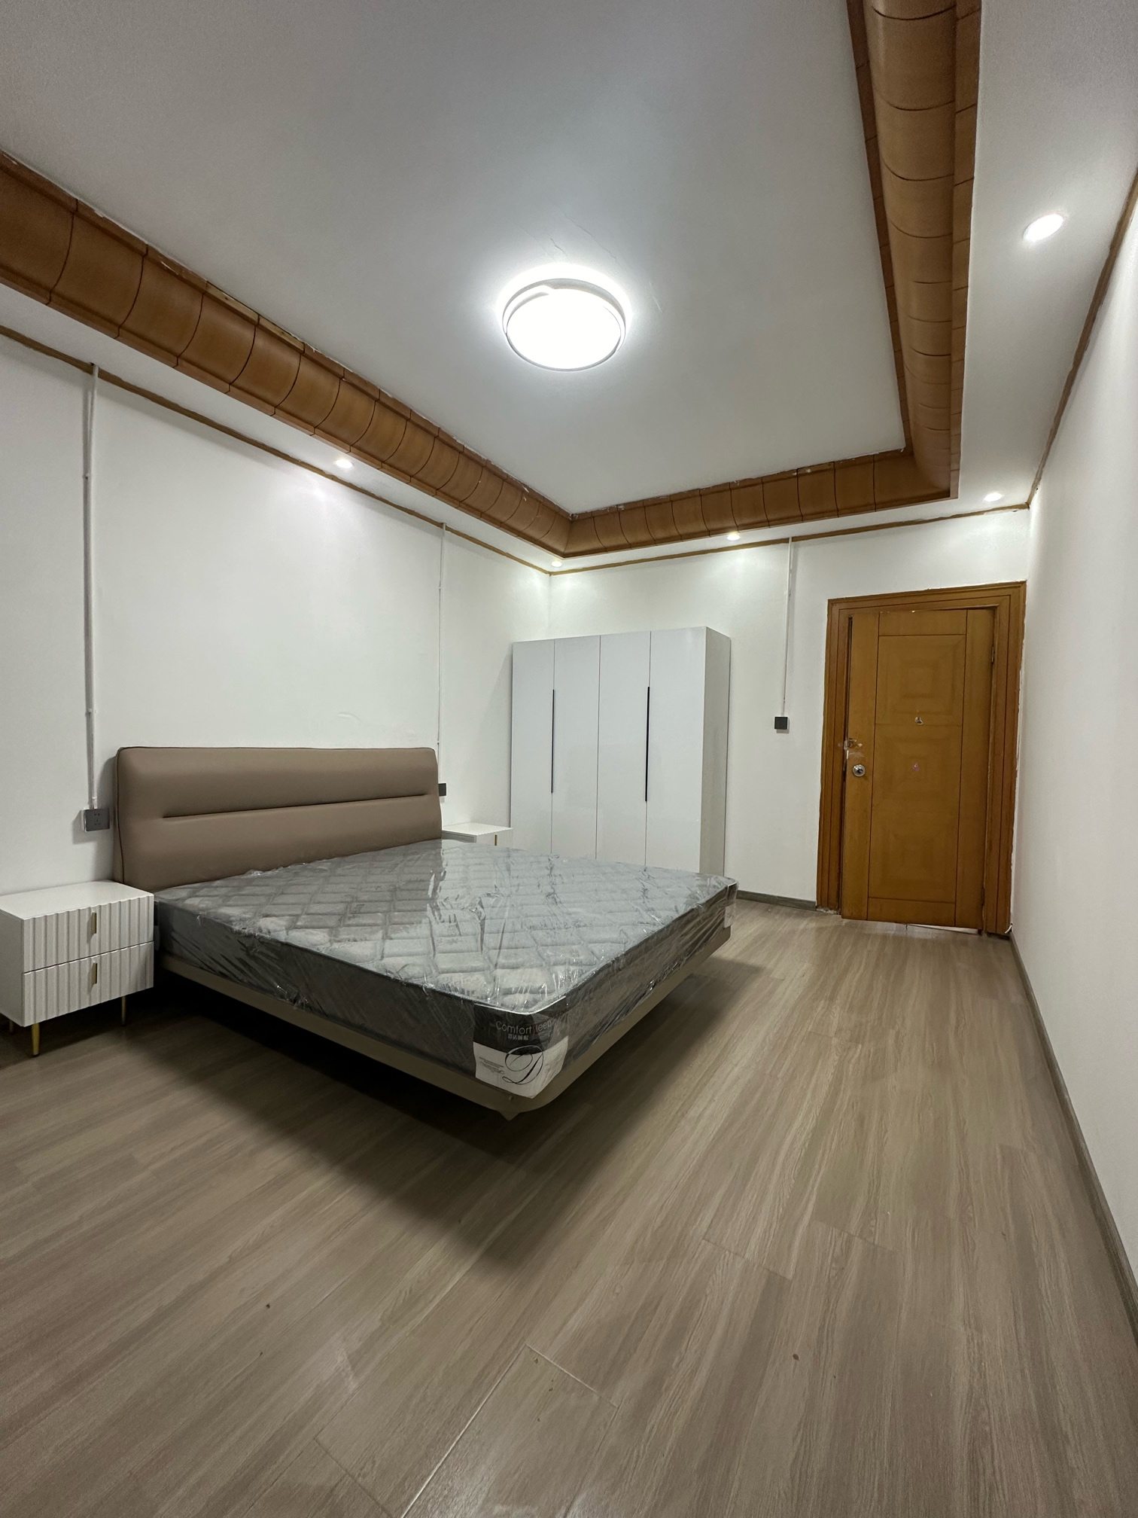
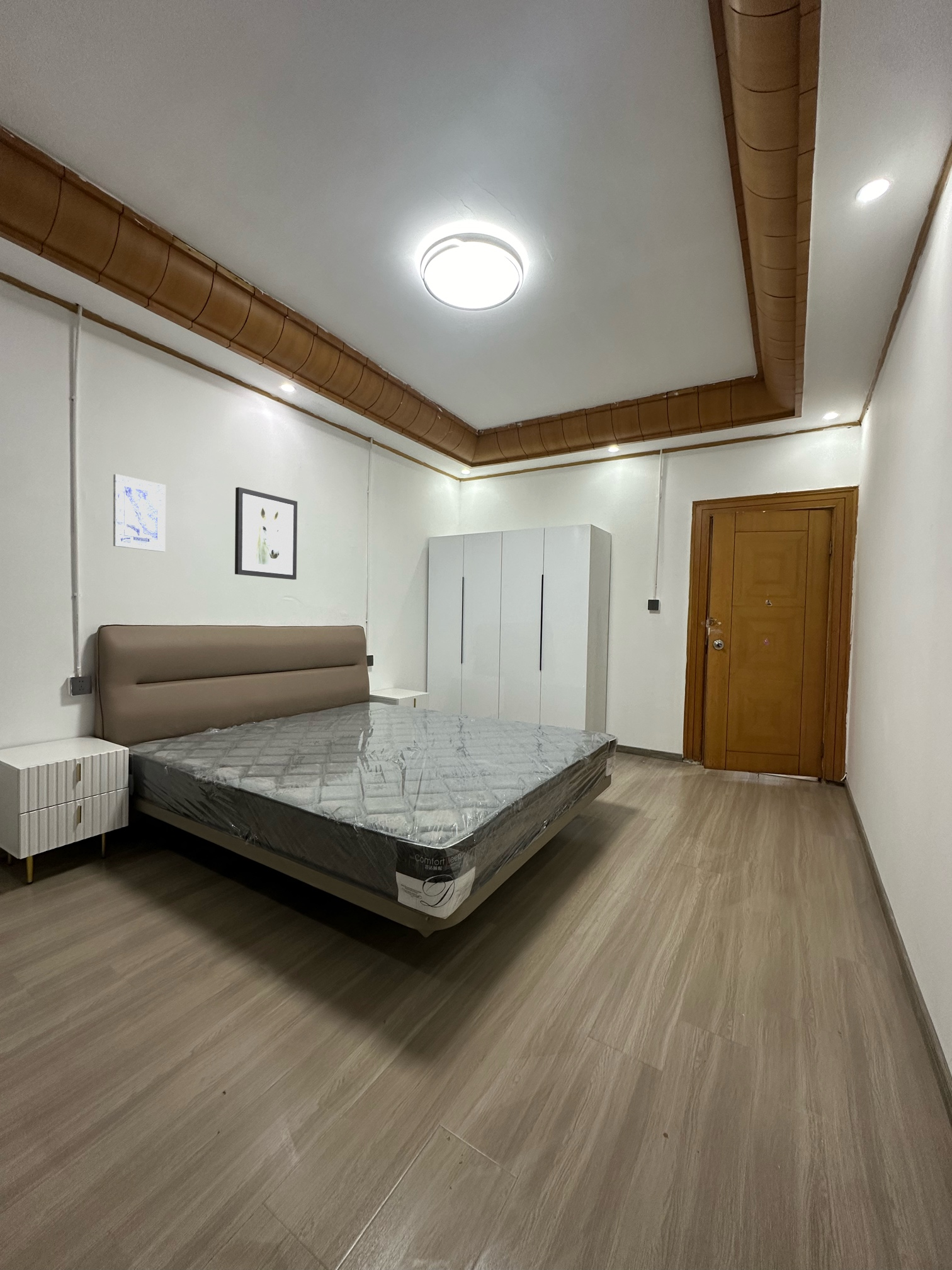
+ wall art (140, 514)
+ wall art (268, 535)
